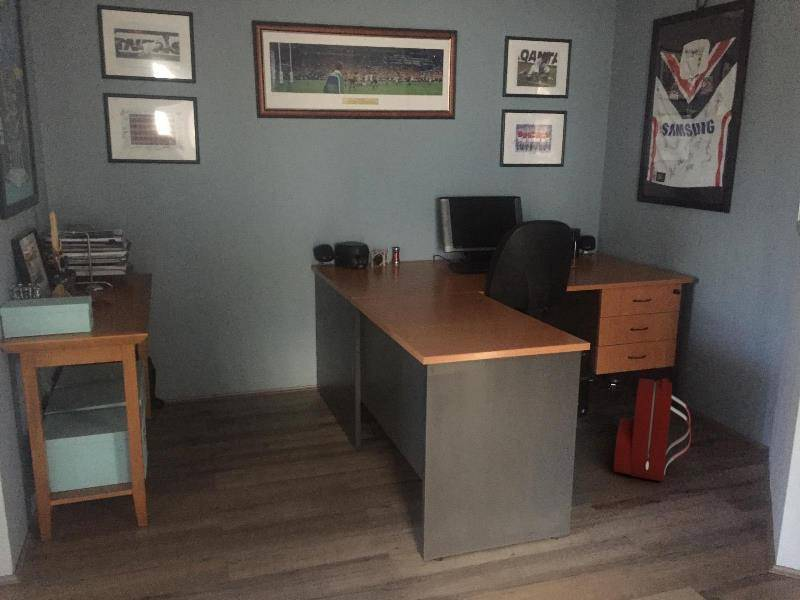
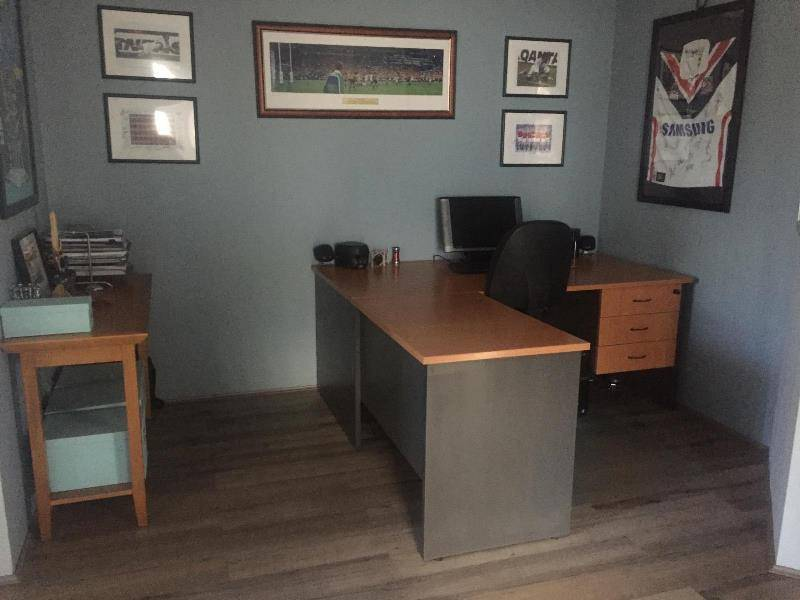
- backpack (654, 426)
